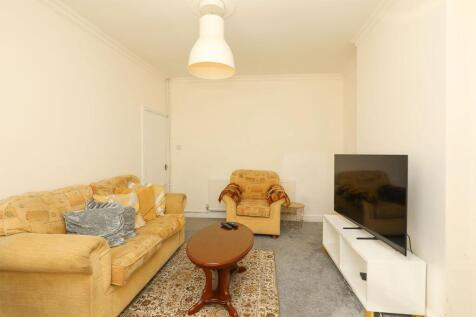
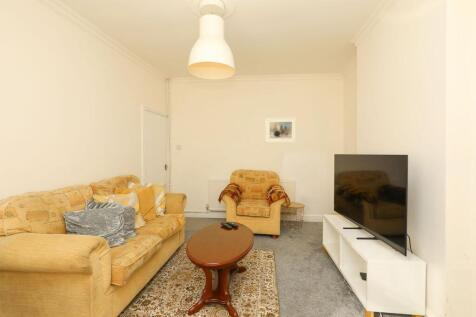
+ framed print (280, 130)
